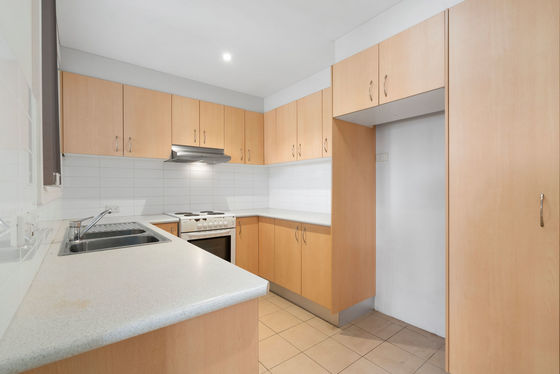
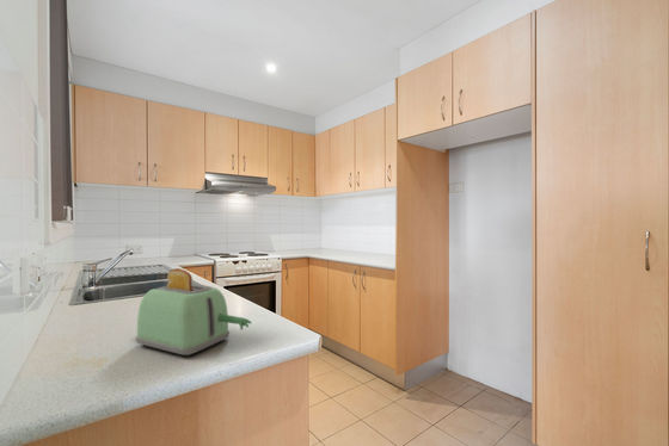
+ toaster (185, 304)
